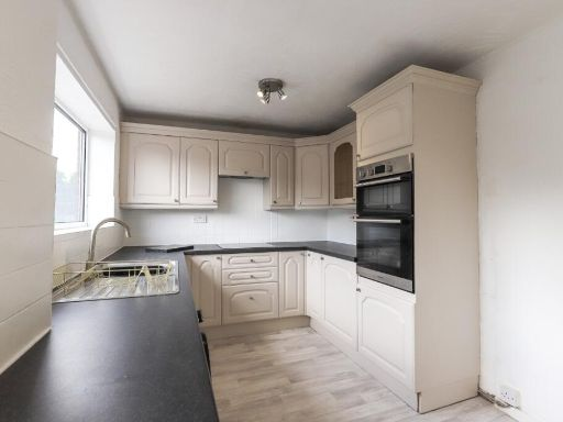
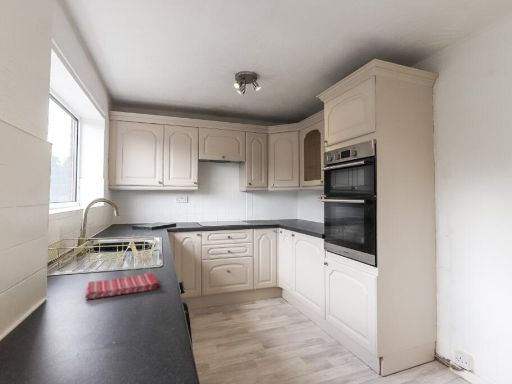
+ dish towel (123, 284)
